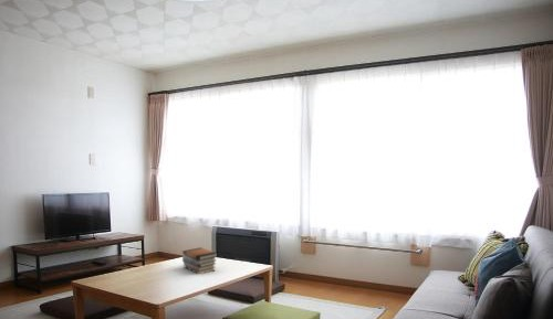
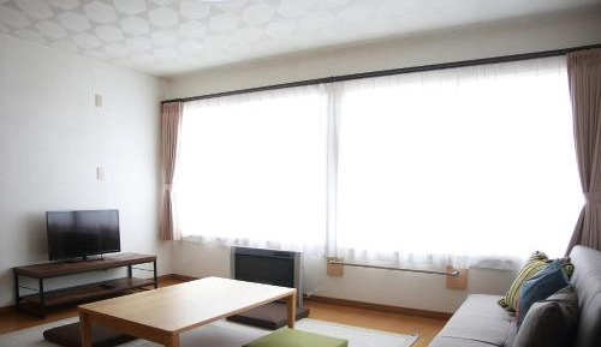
- book stack (199, 259)
